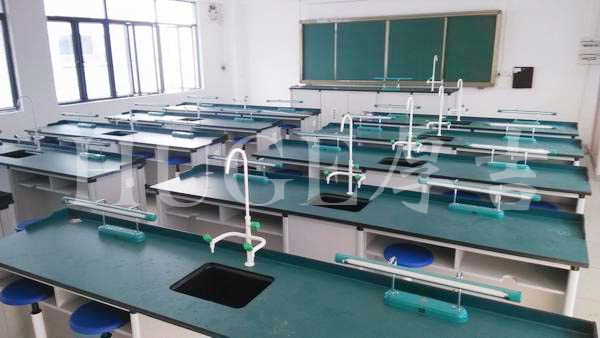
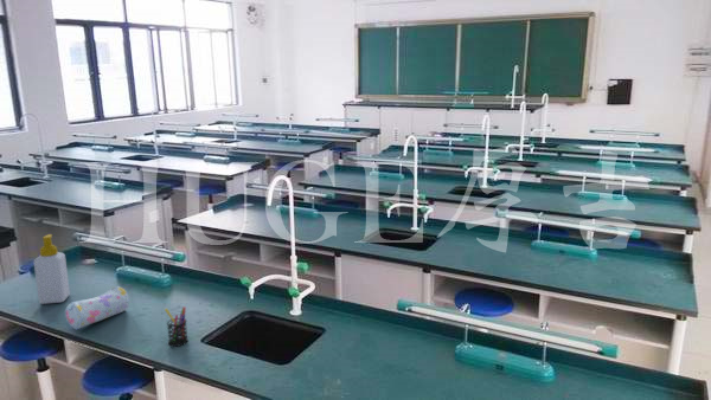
+ soap bottle (51, 267)
+ pencil case (98, 307)
+ pen holder (179, 323)
